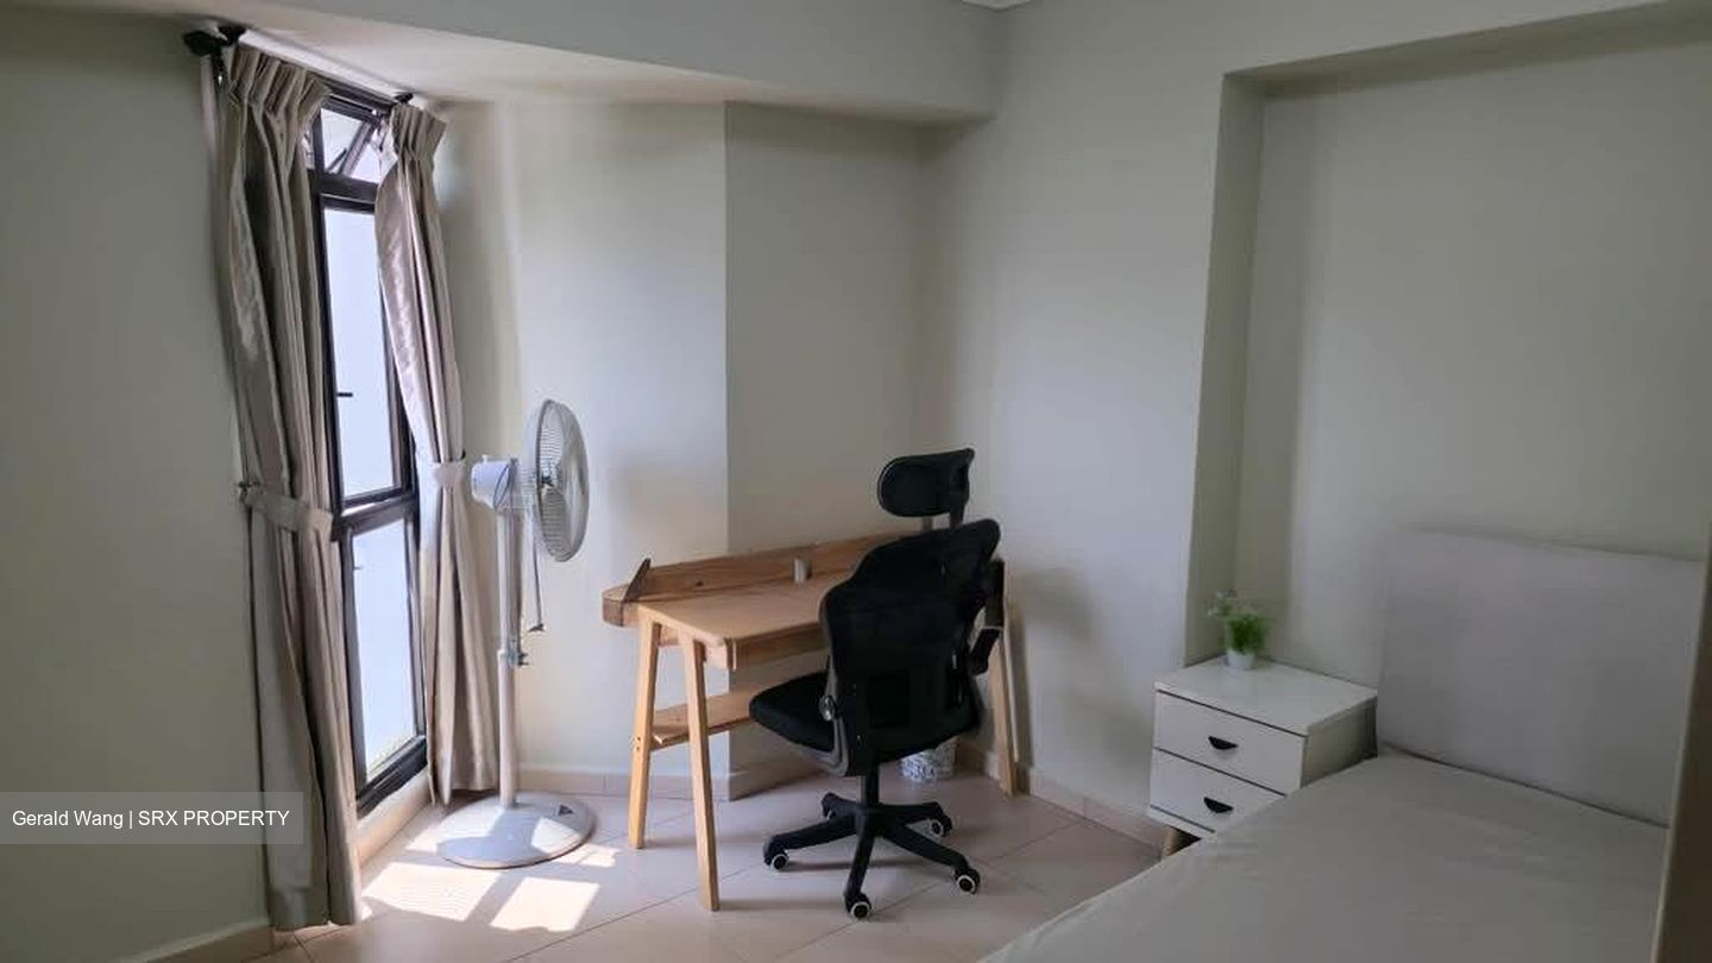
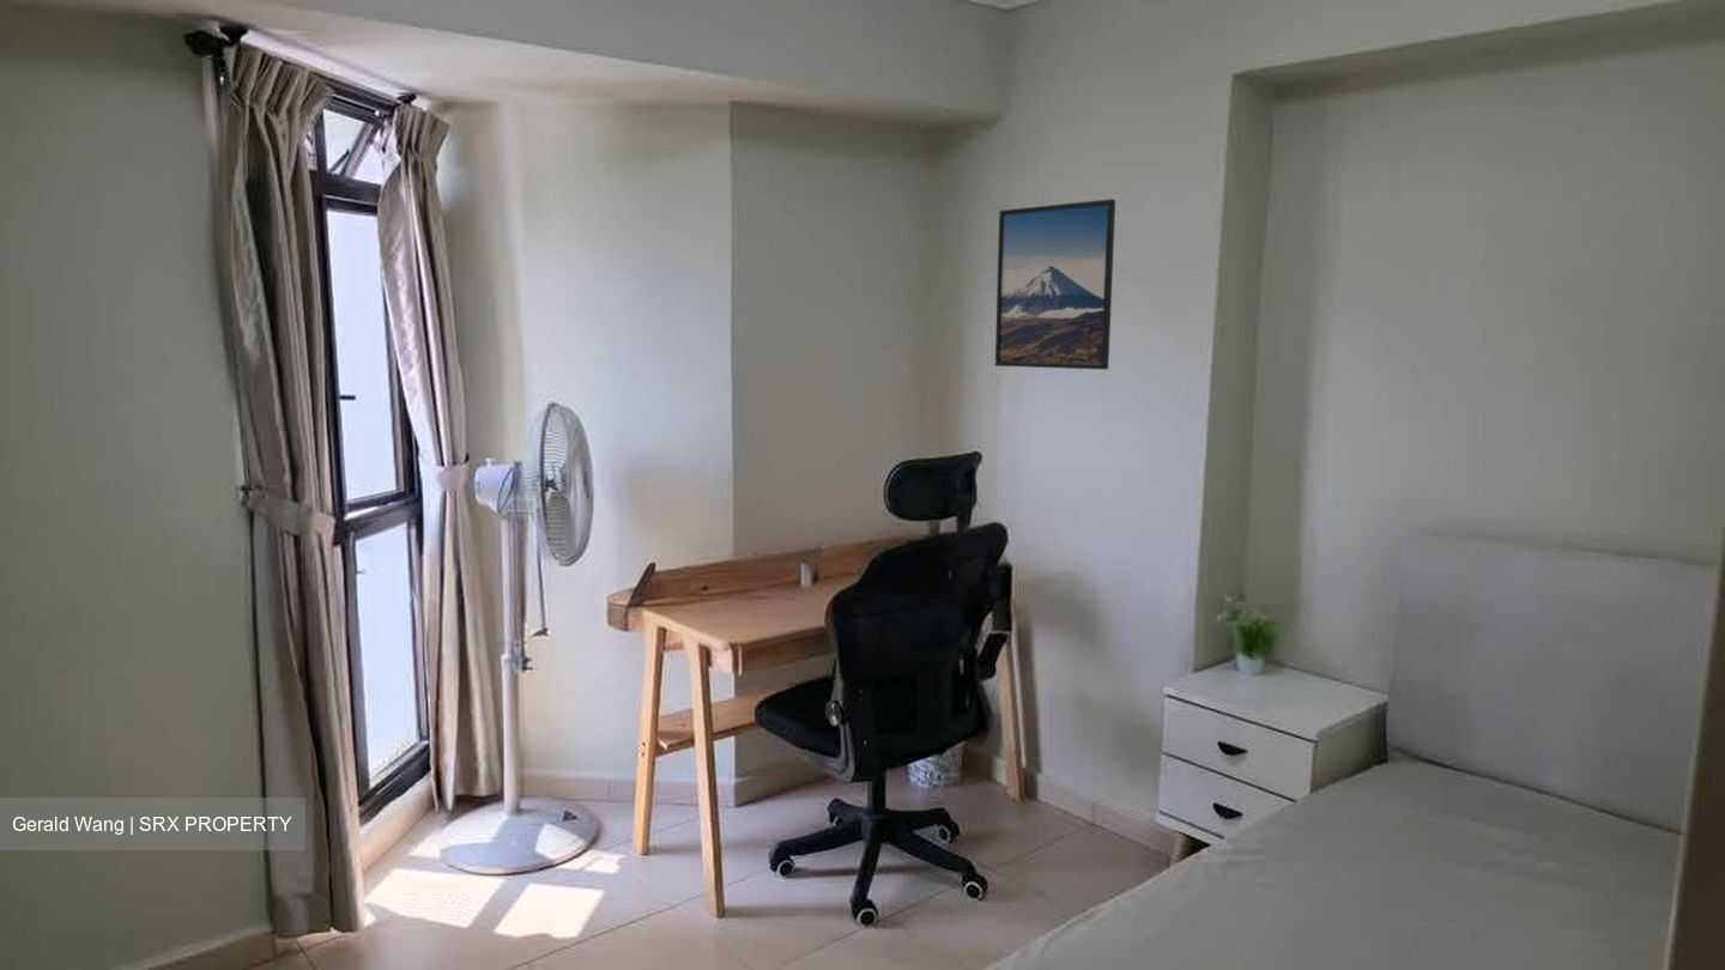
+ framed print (1052, 286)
